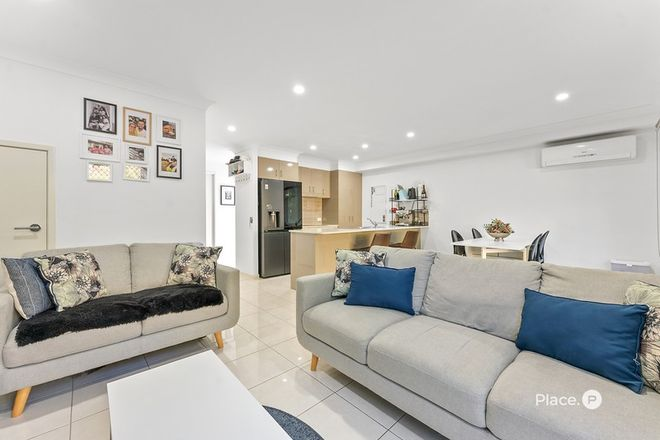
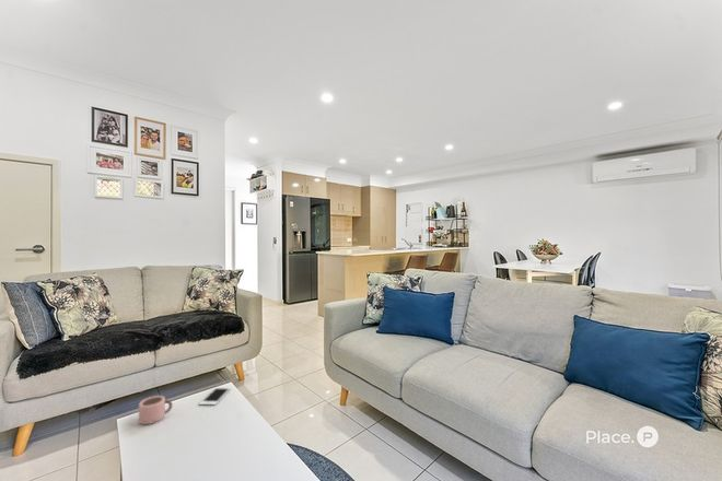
+ cell phone (216, 395)
+ mug (155, 409)
